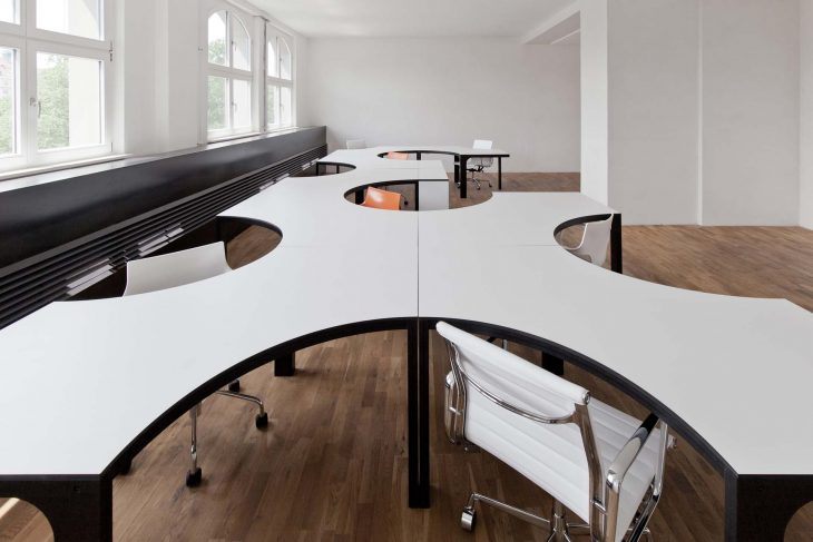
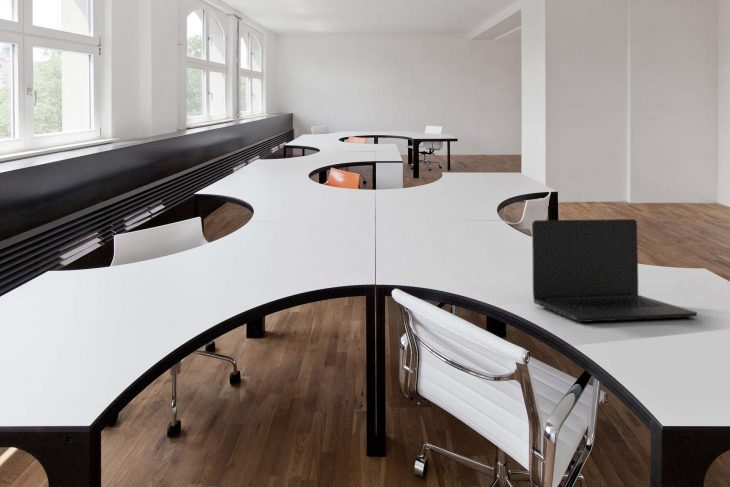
+ laptop (609, 266)
